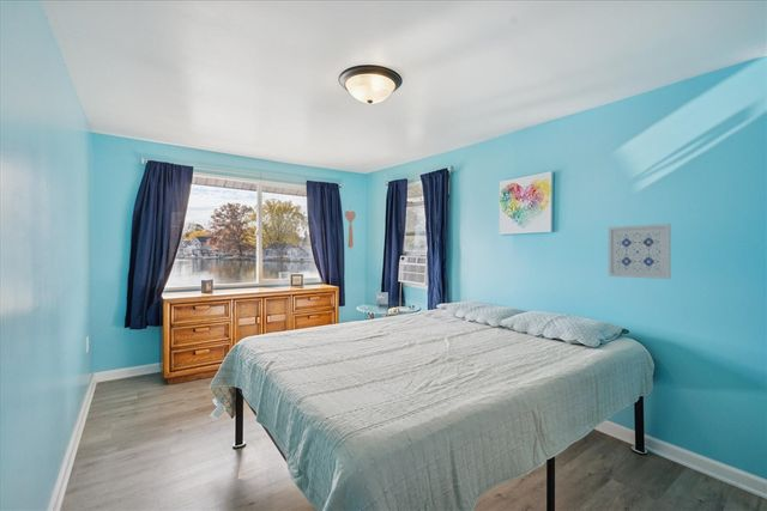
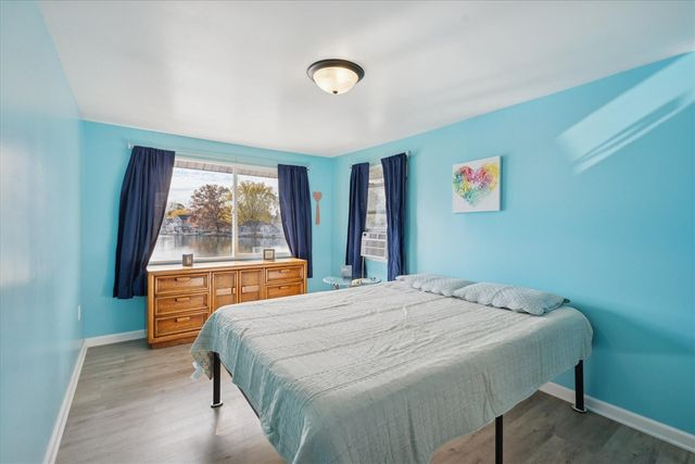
- wall art (638, 251)
